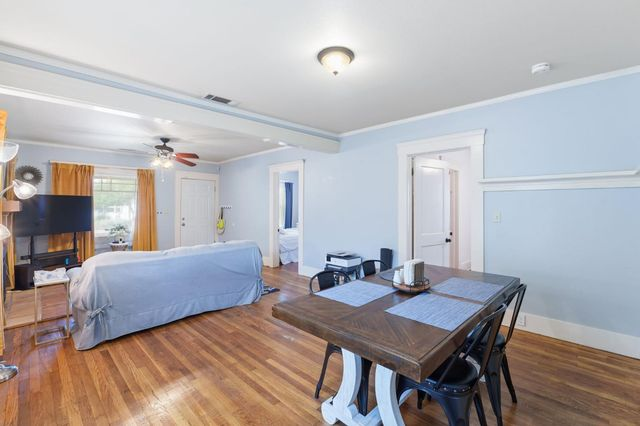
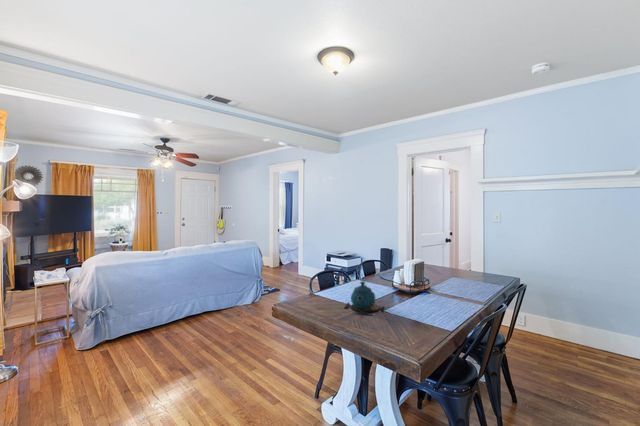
+ teapot (364, 294)
